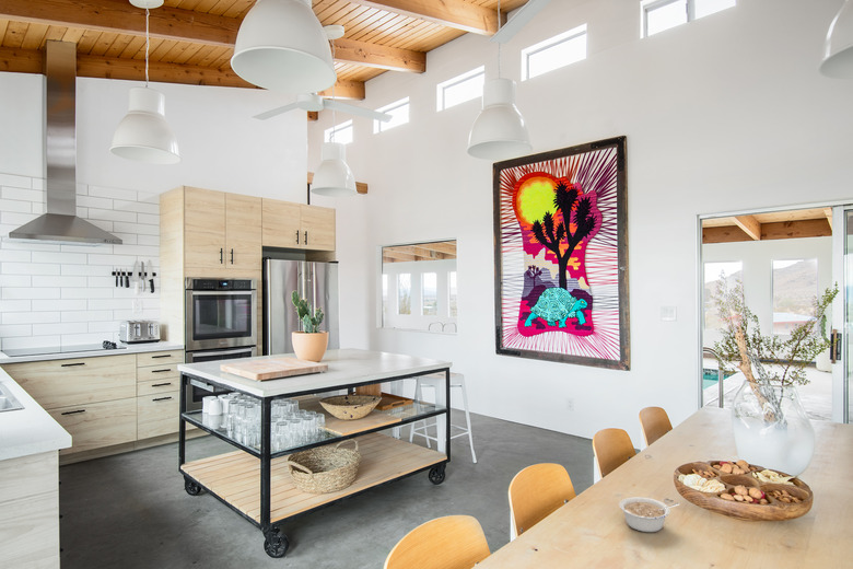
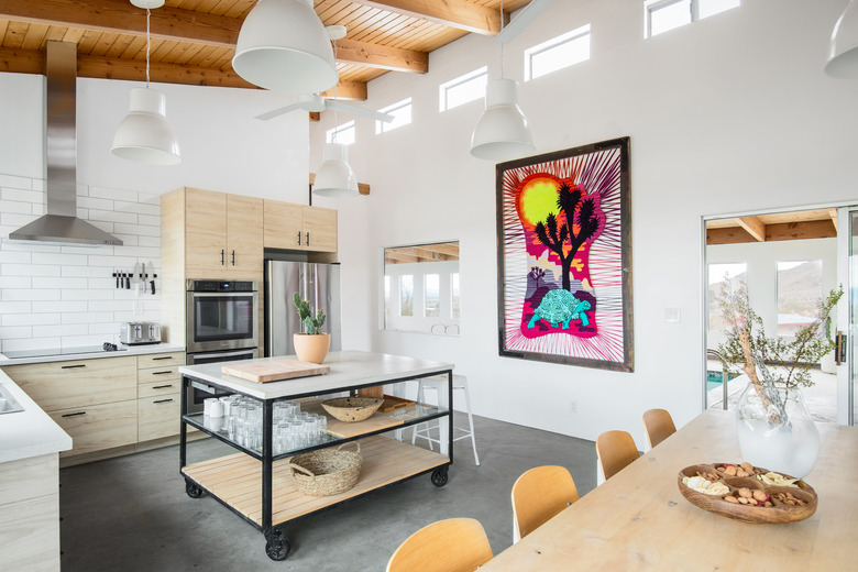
- legume (645, 513)
